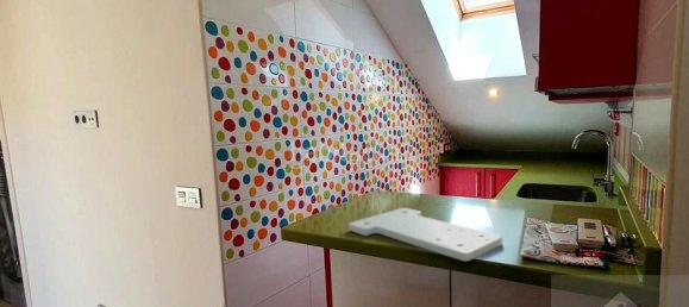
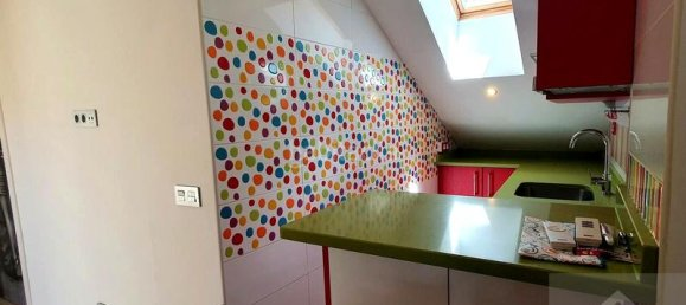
- cutting board (424, 231)
